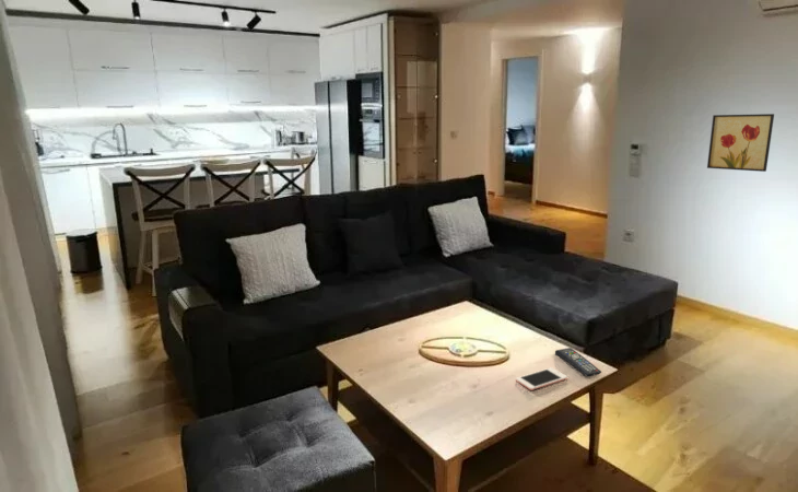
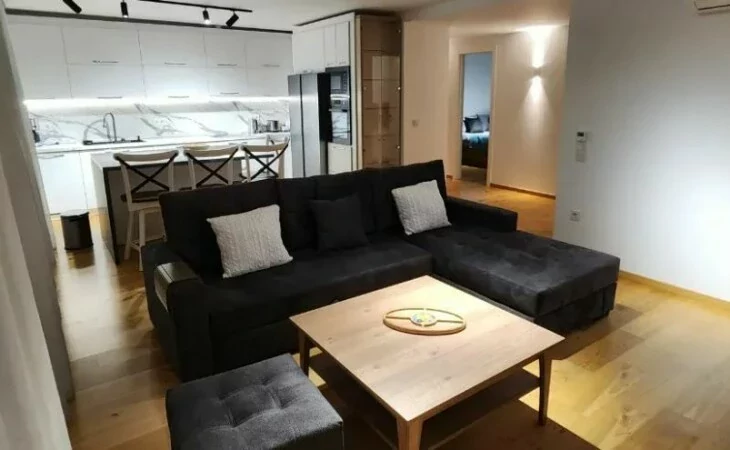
- cell phone (541, 378)
- wall art (739, 142)
- remote control (576, 361)
